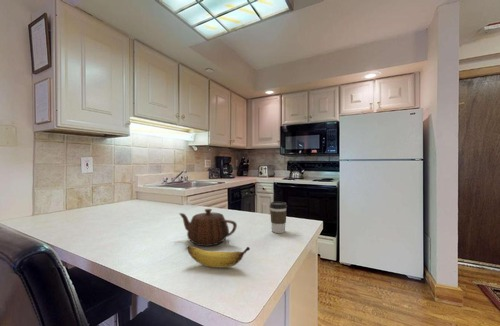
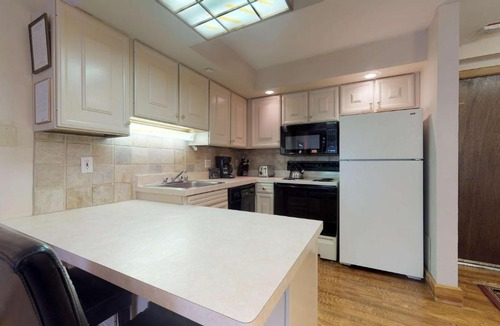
- banana (217, 255)
- coffee cup (278, 217)
- teapot (206, 225)
